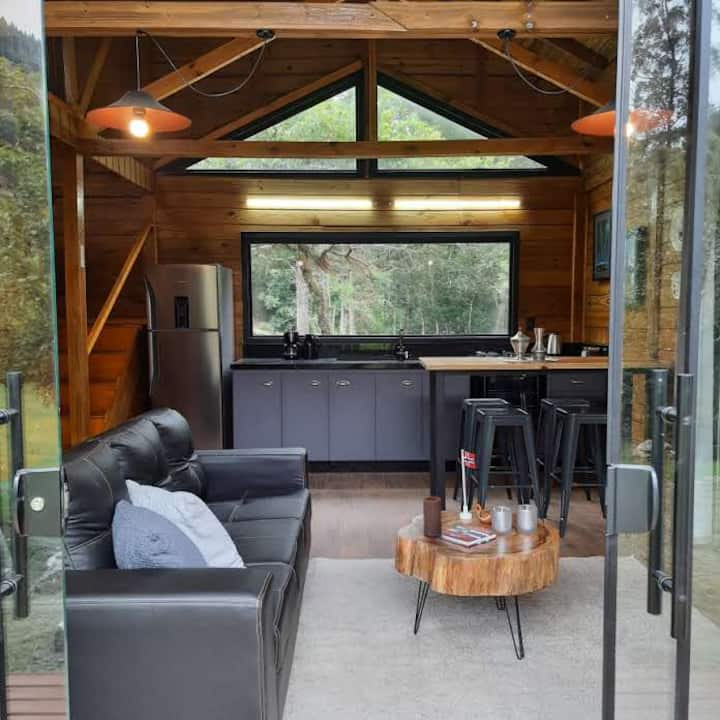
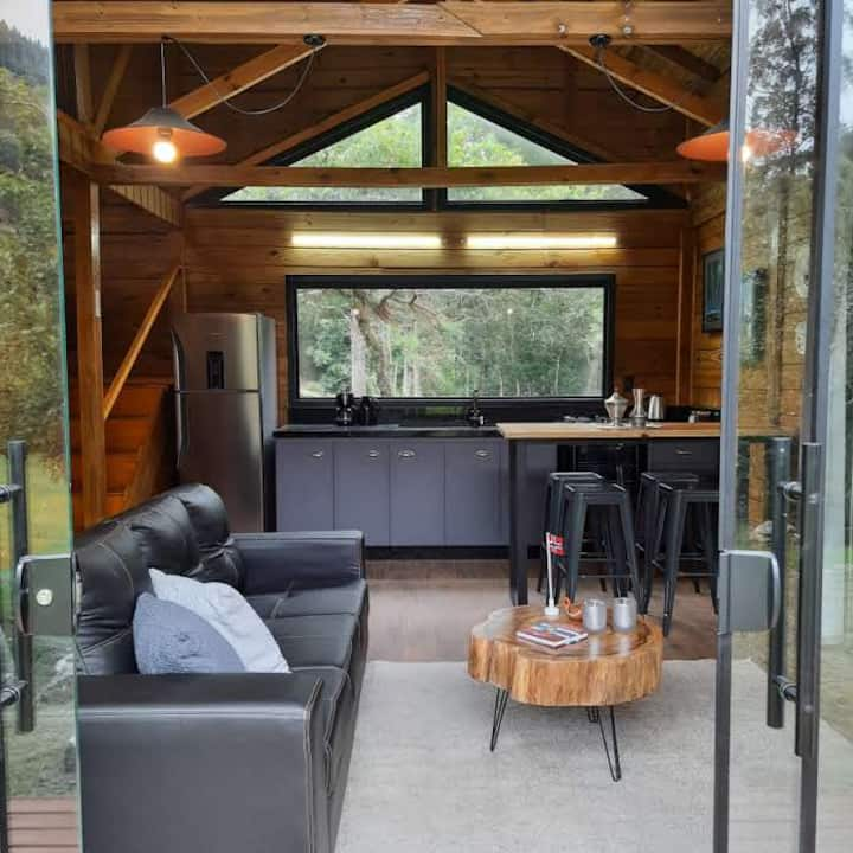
- candle (432, 516)
